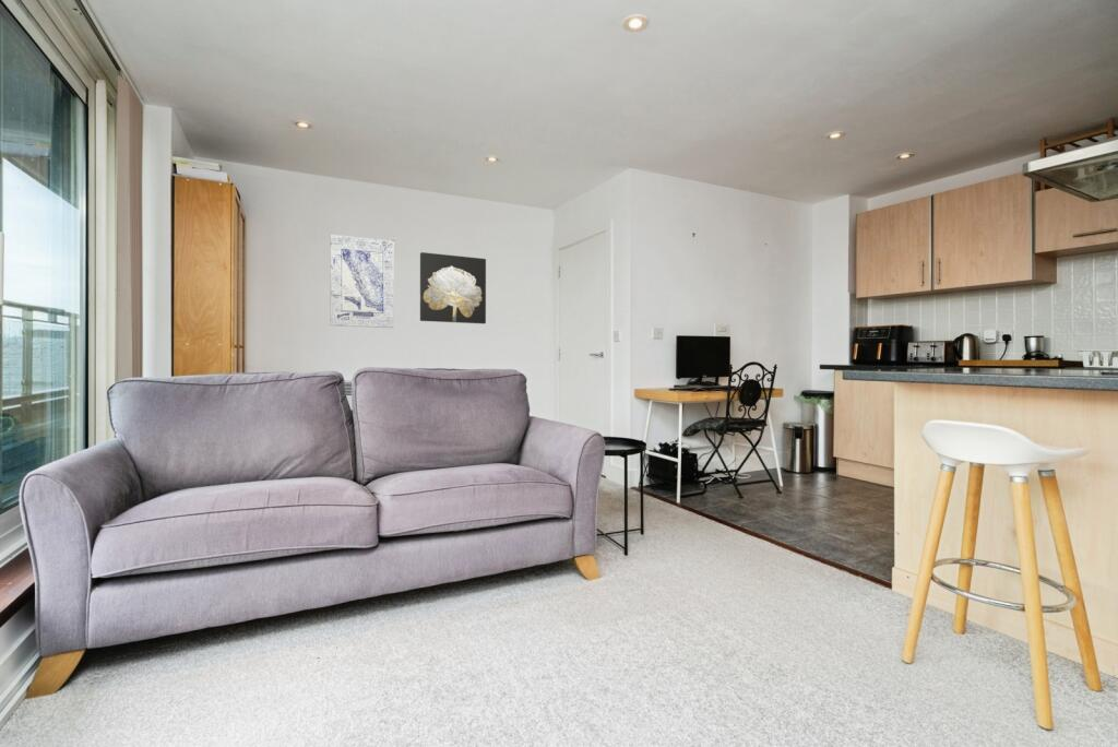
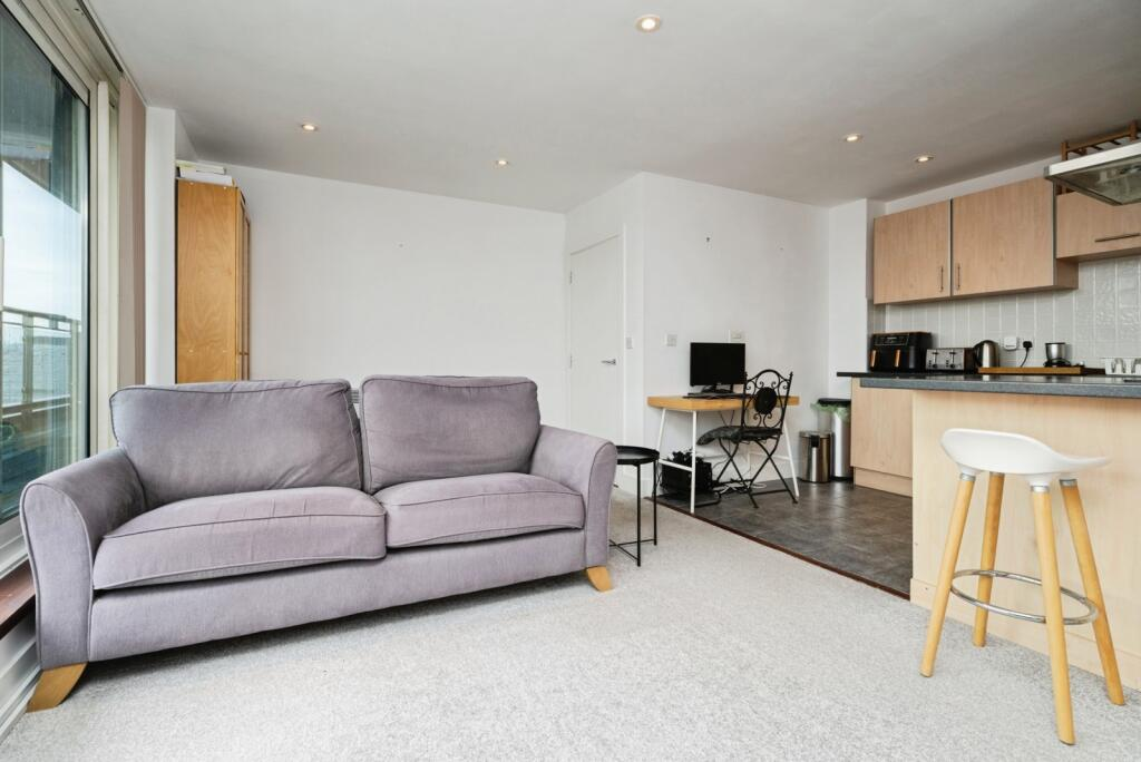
- wall art (362, 282)
- wall art (453, 288)
